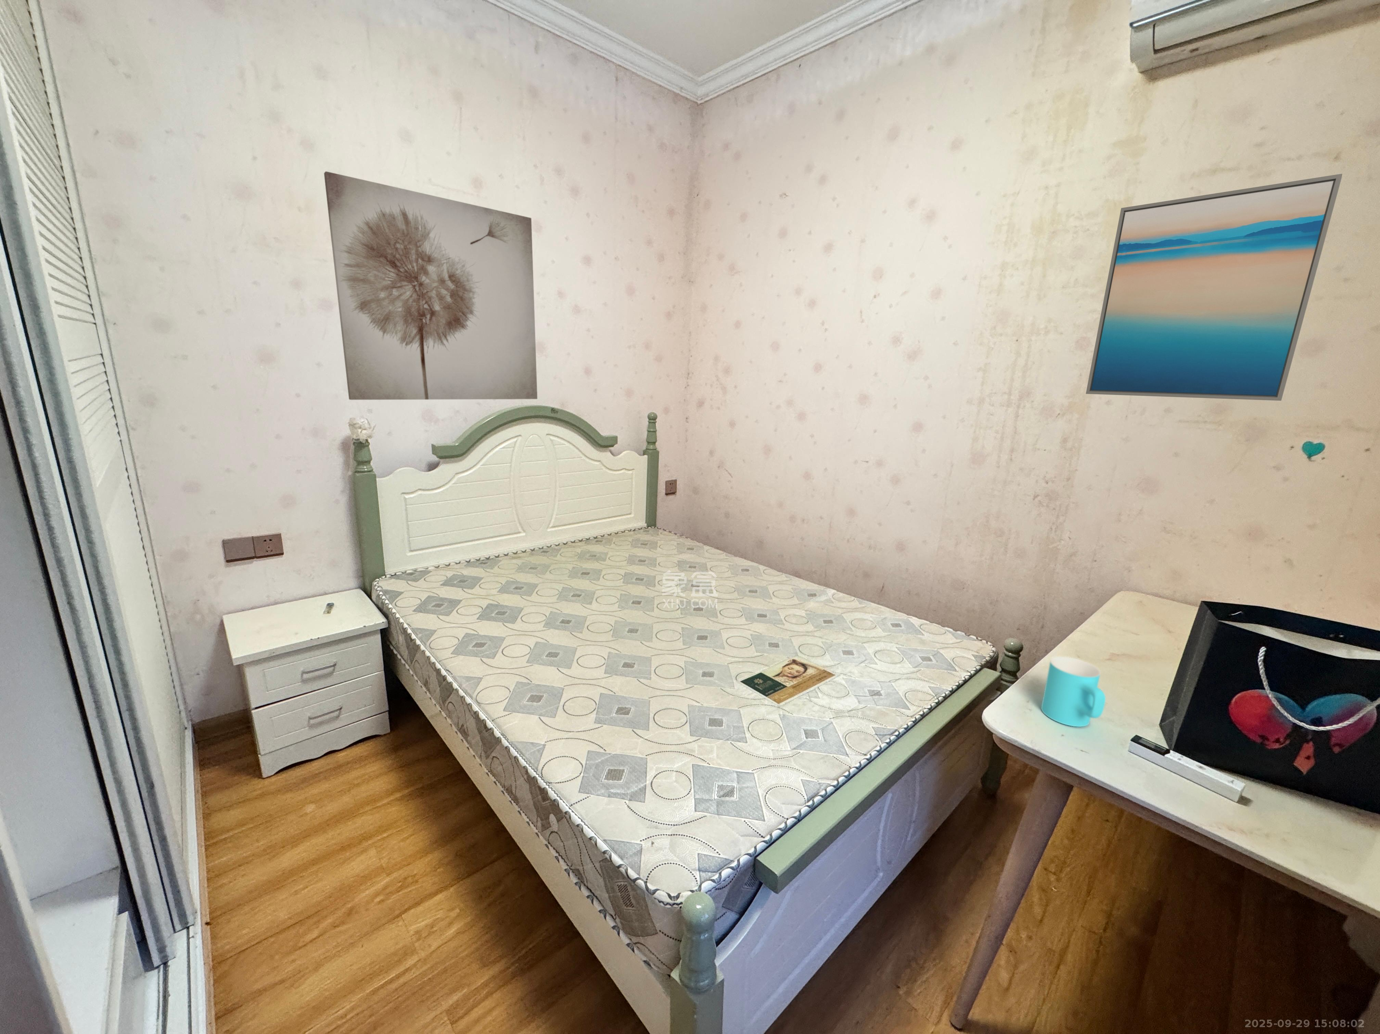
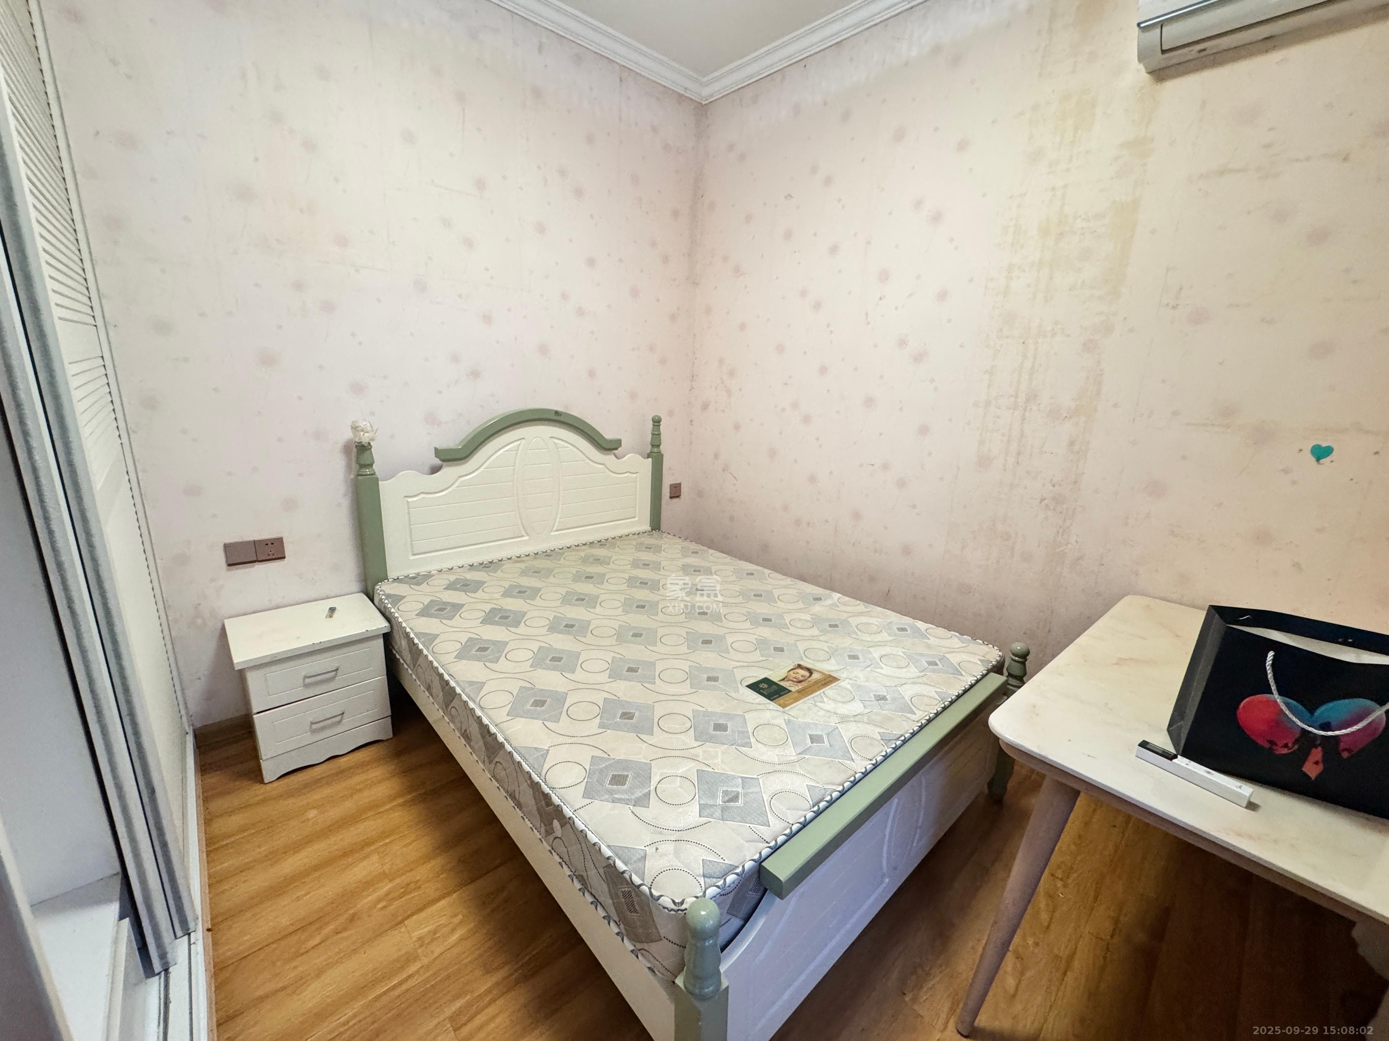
- wall art (1197, 300)
- wall art (447, 302)
- cup (1071, 695)
